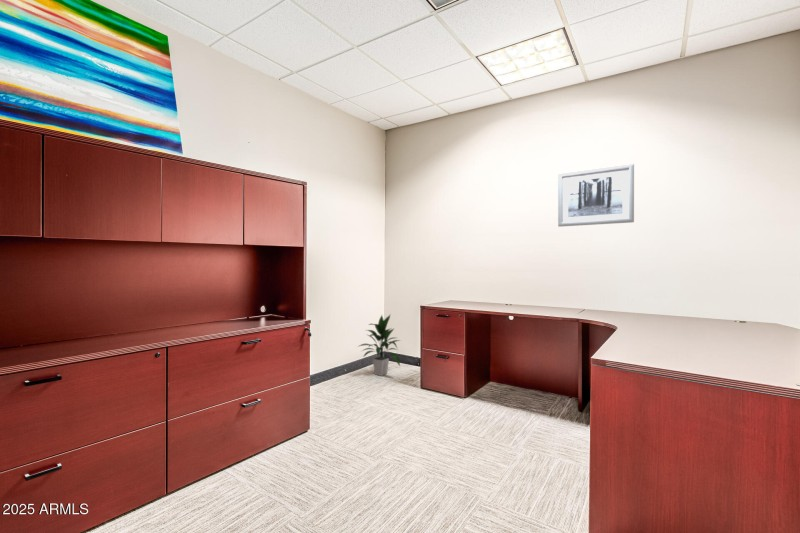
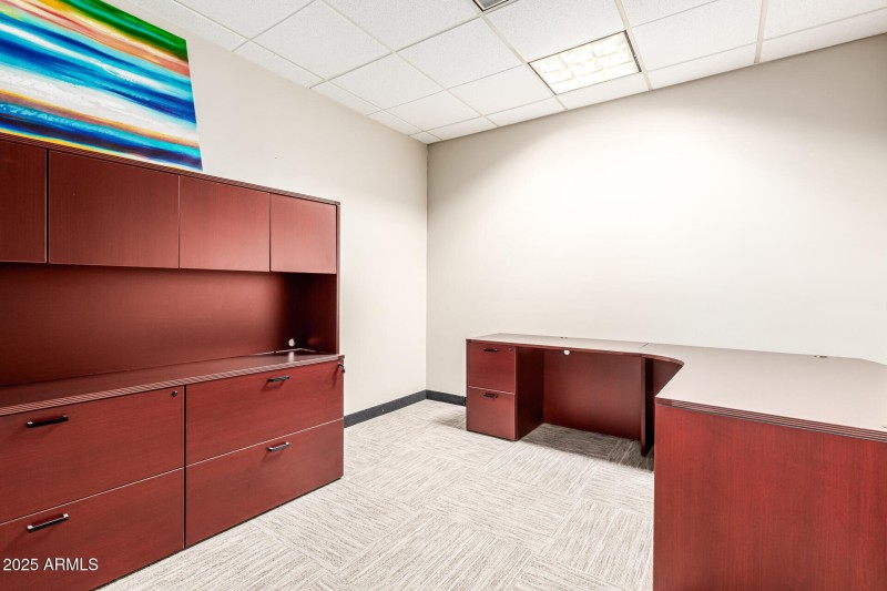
- indoor plant (381, 345)
- wall art (594, 196)
